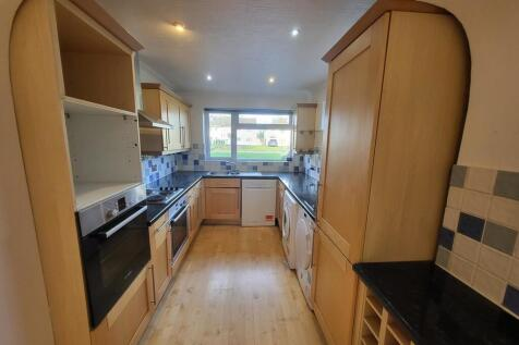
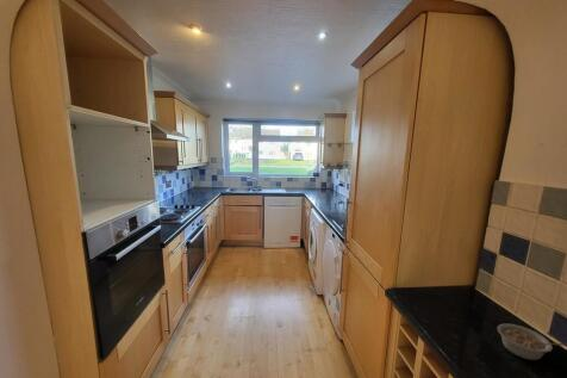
+ legume (523, 341)
